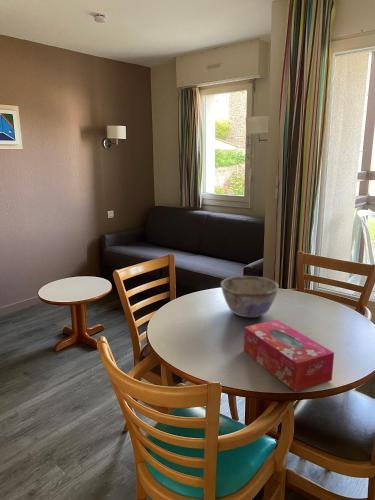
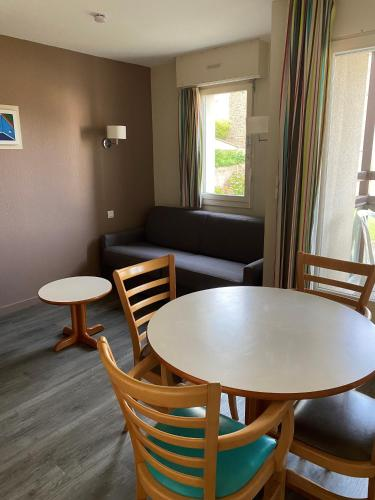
- tissue box (285, 351)
- bowl (248, 298)
